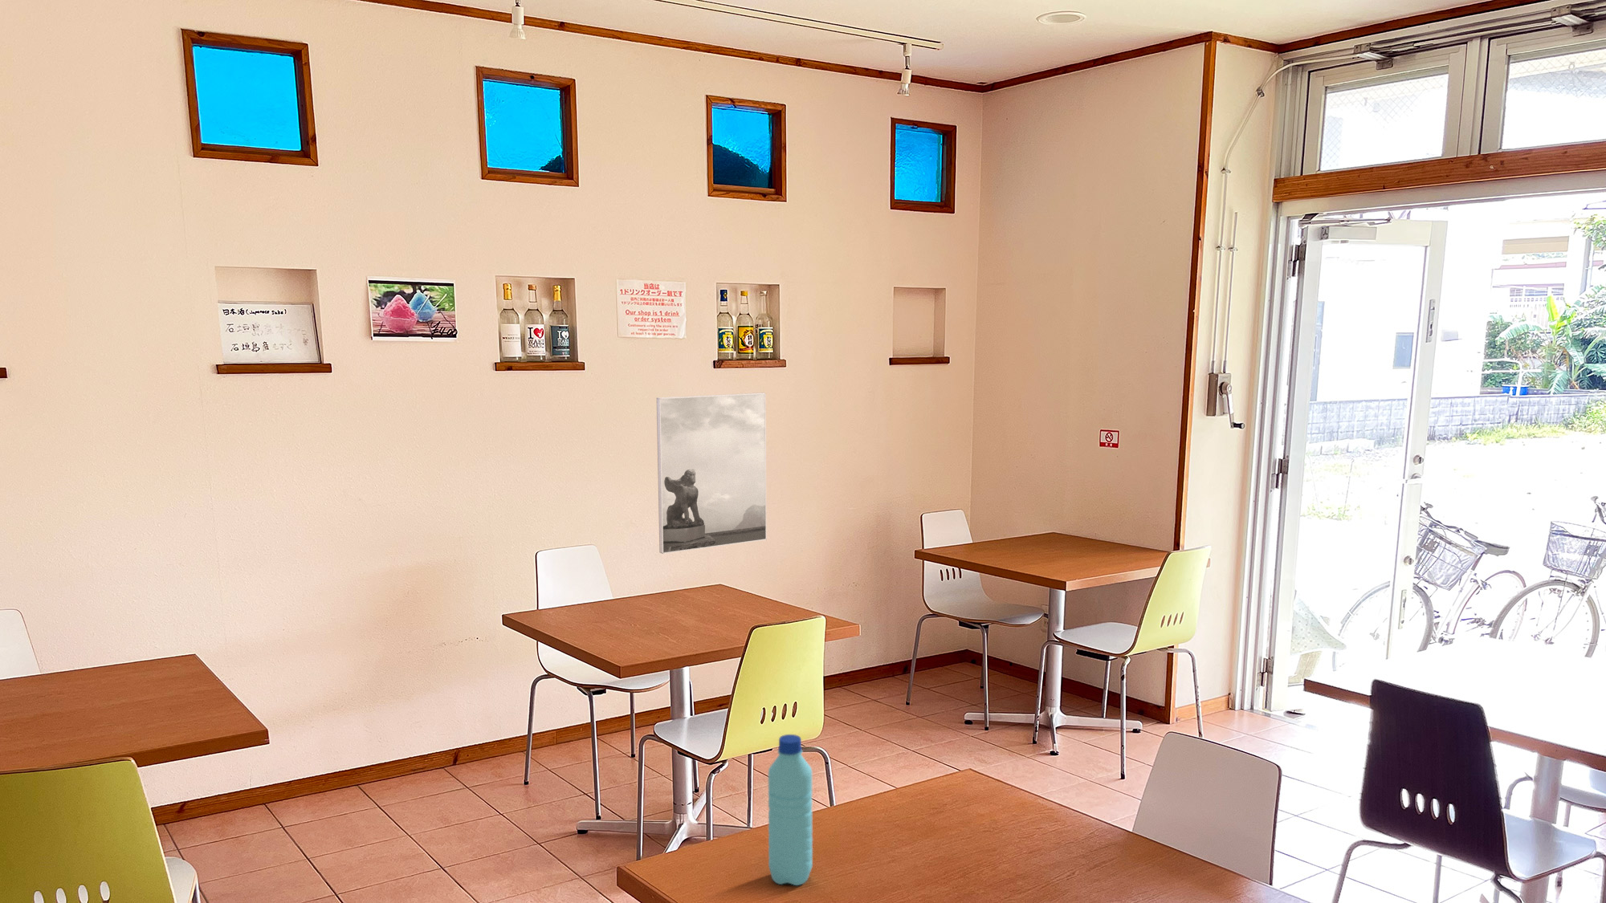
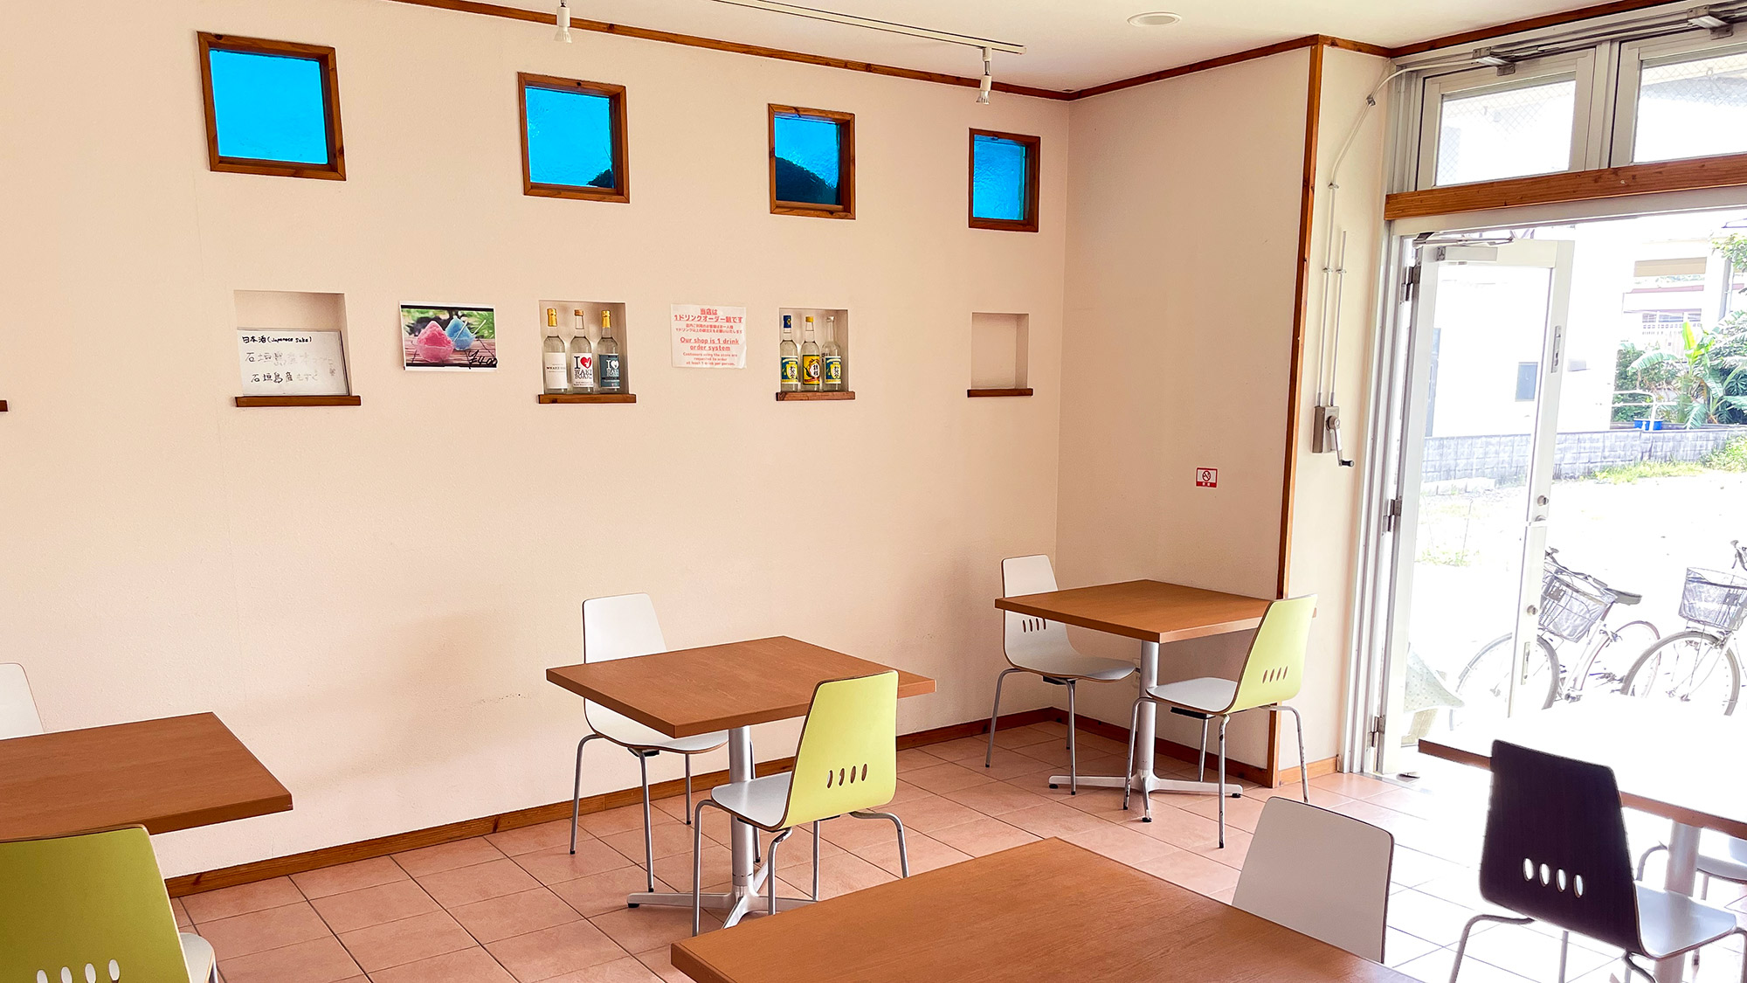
- water bottle (790, 808)
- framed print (713, 471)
